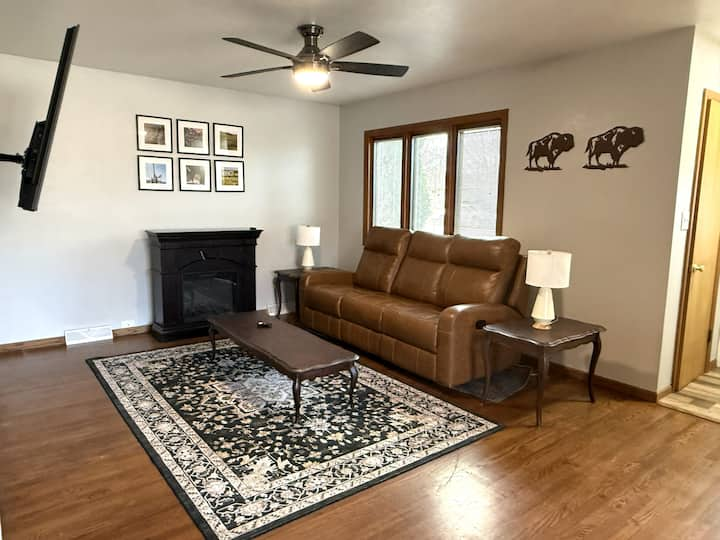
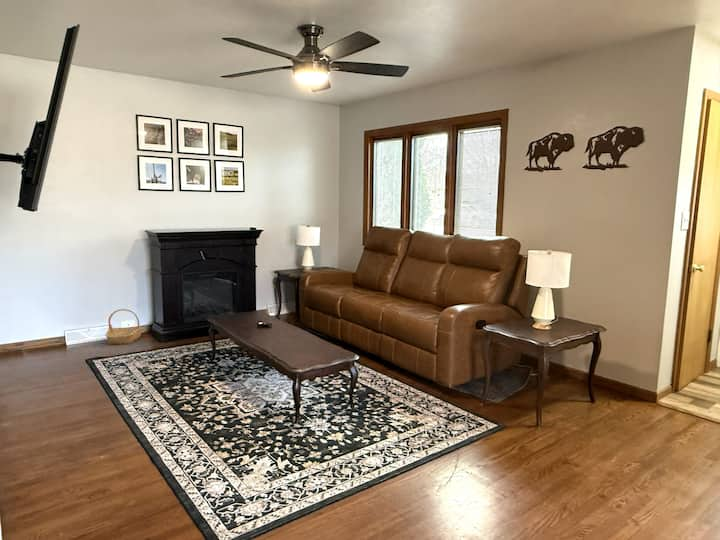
+ basket (124, 328)
